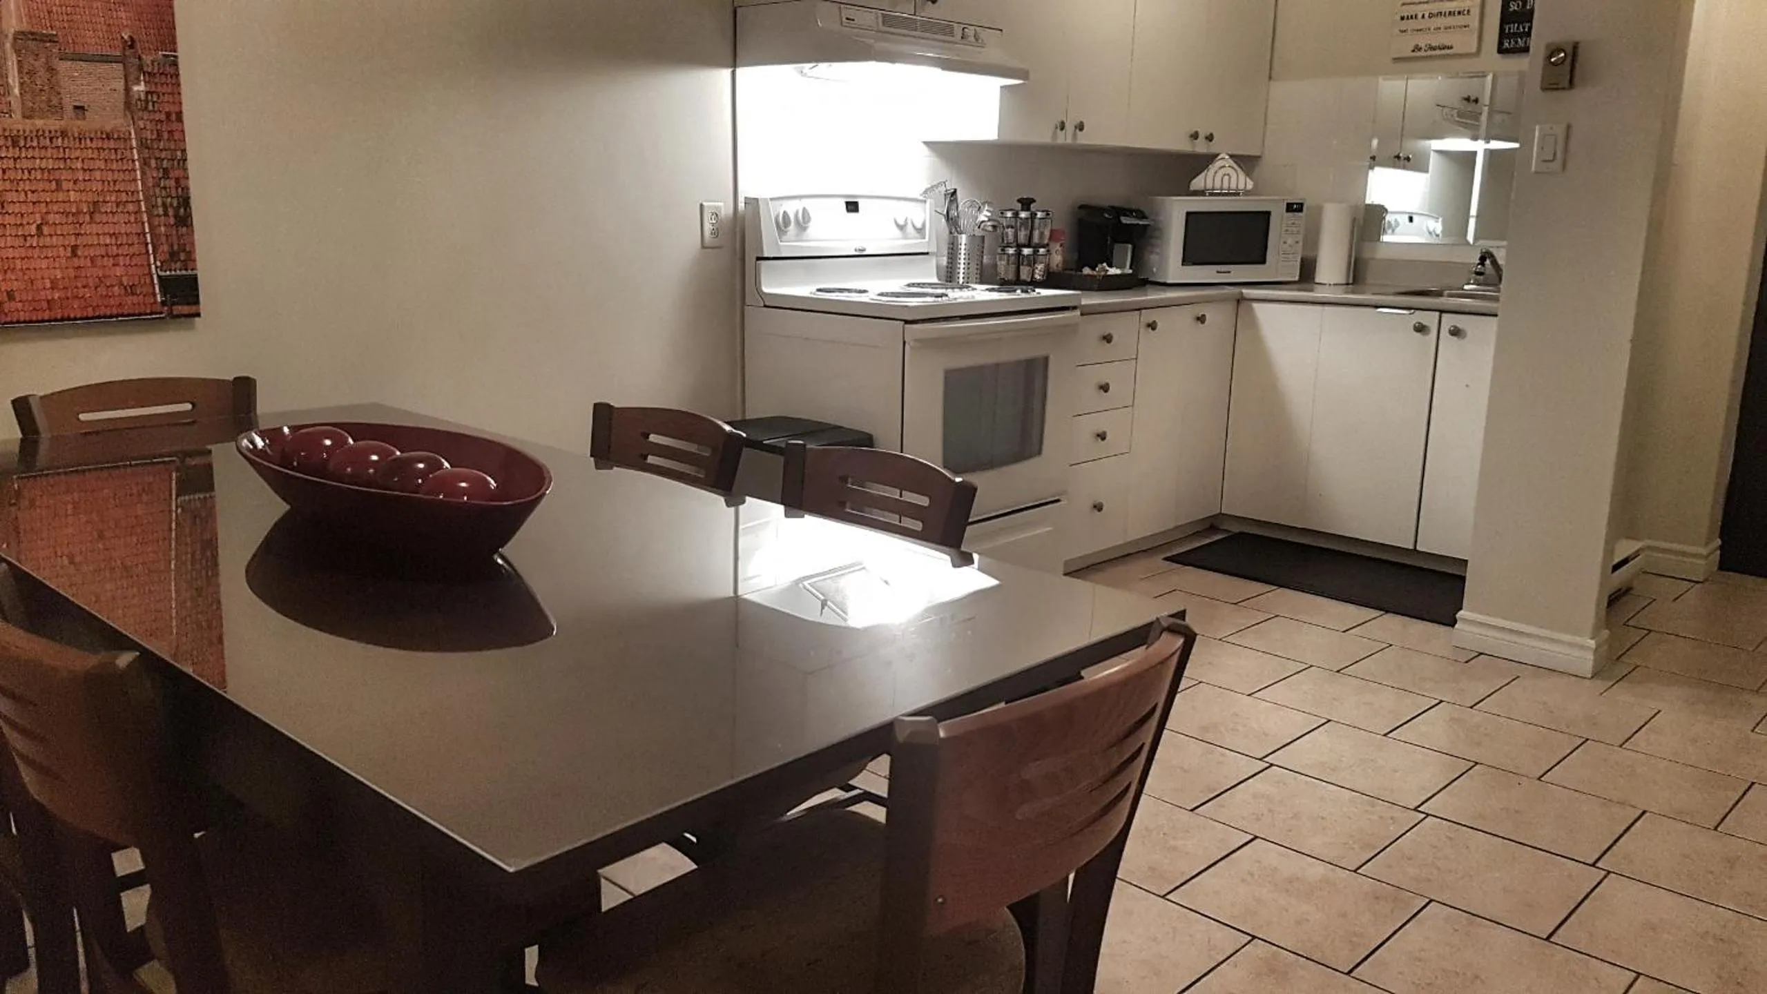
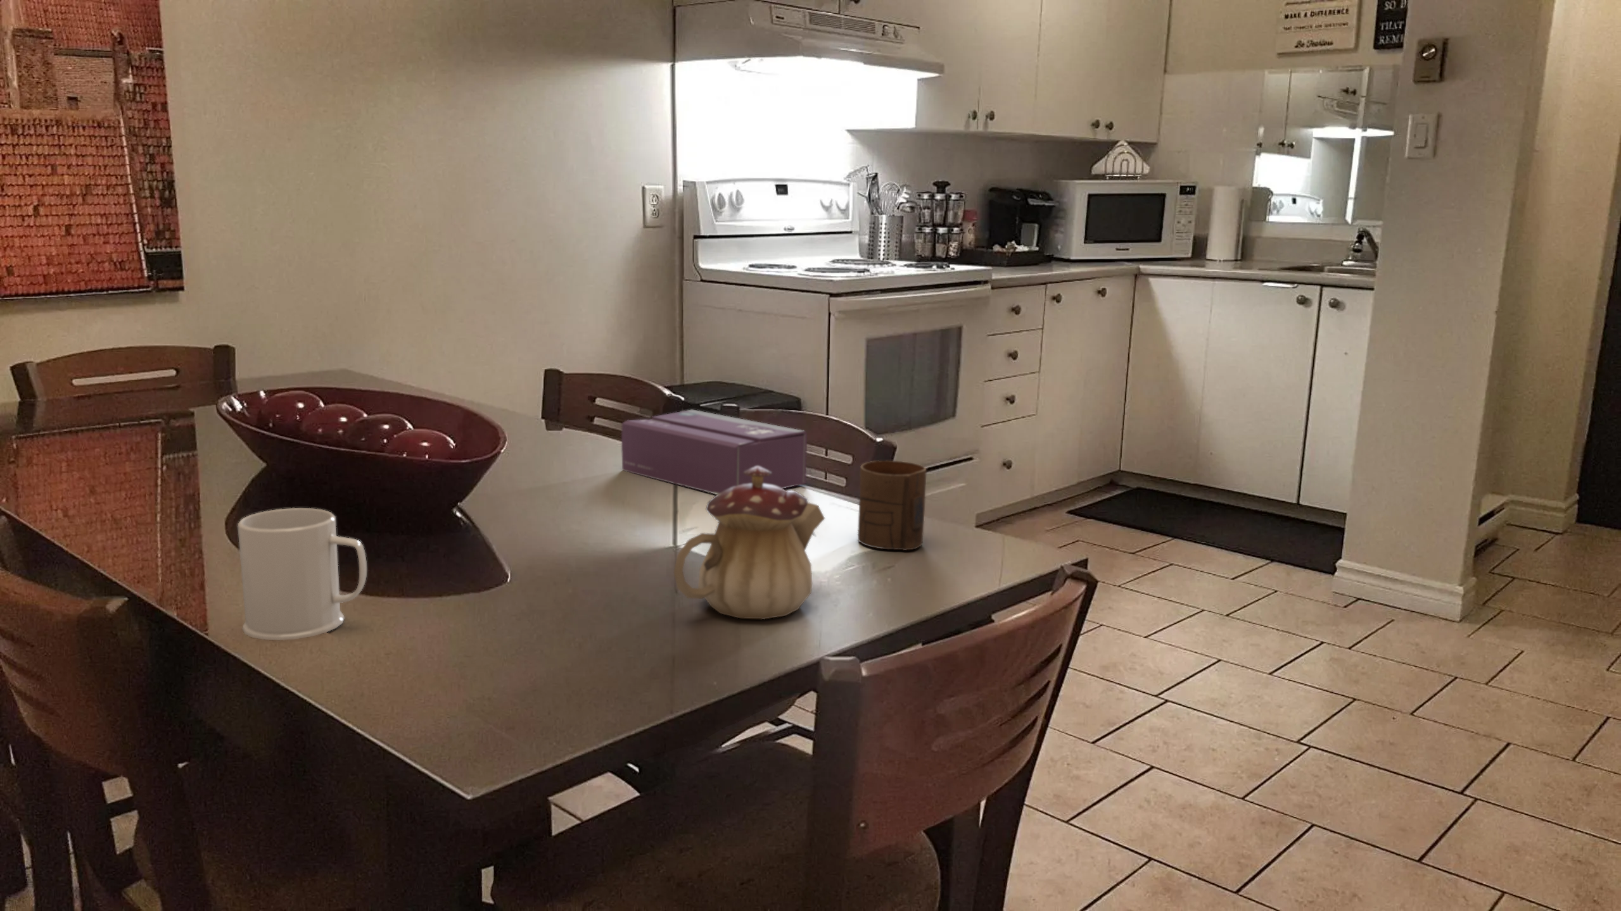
+ cup (893, 505)
+ mug (305, 572)
+ teapot (750, 537)
+ tissue box (713, 450)
